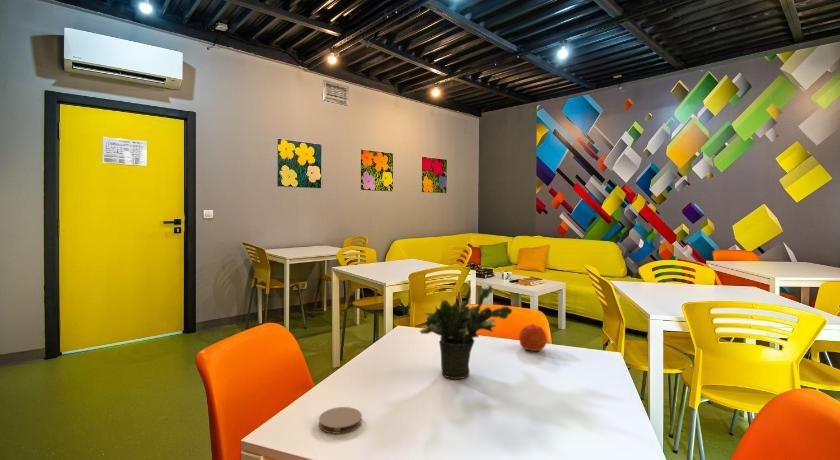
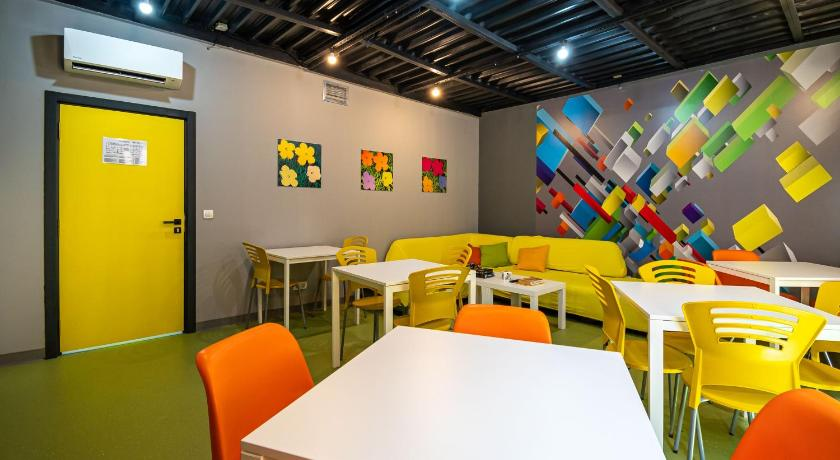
- coaster (340, 419)
- apple (532, 335)
- potted plant (472, 326)
